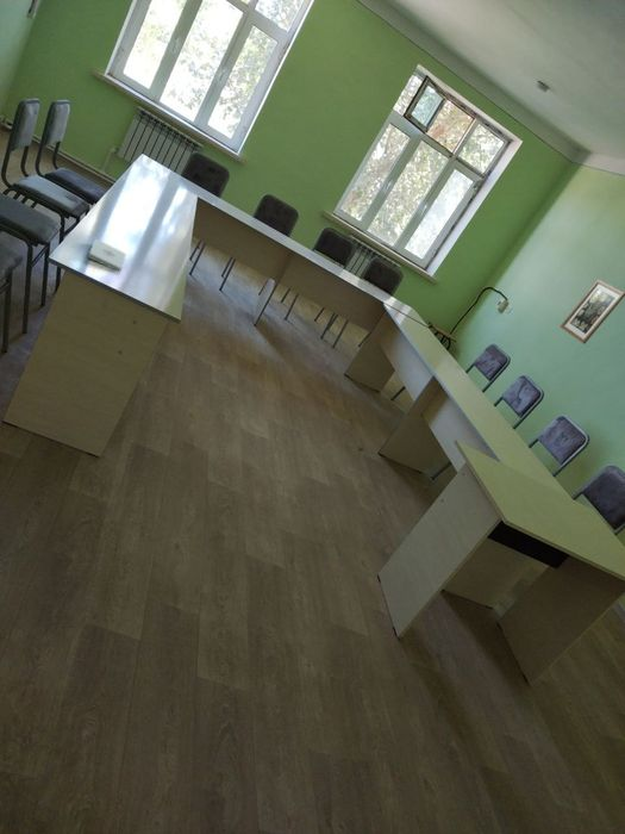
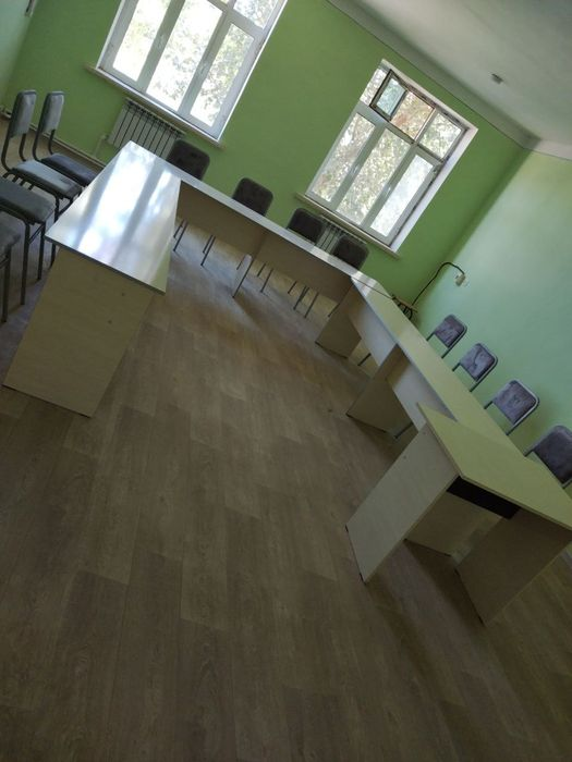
- wall art (590, 311)
- notepad (107, 255)
